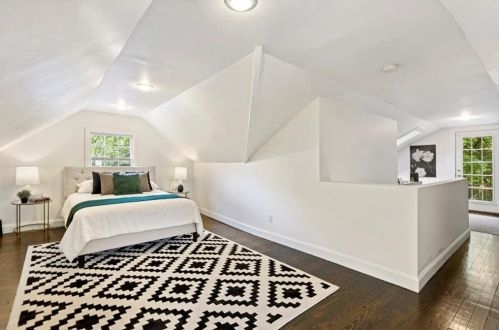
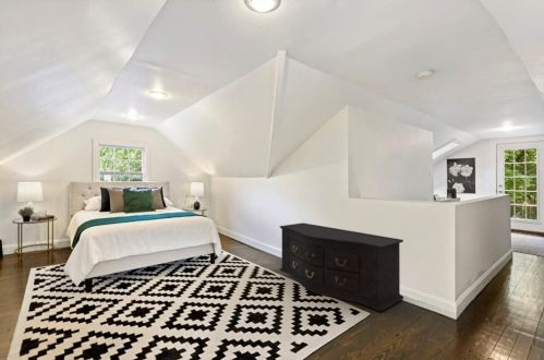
+ dresser (327, 259)
